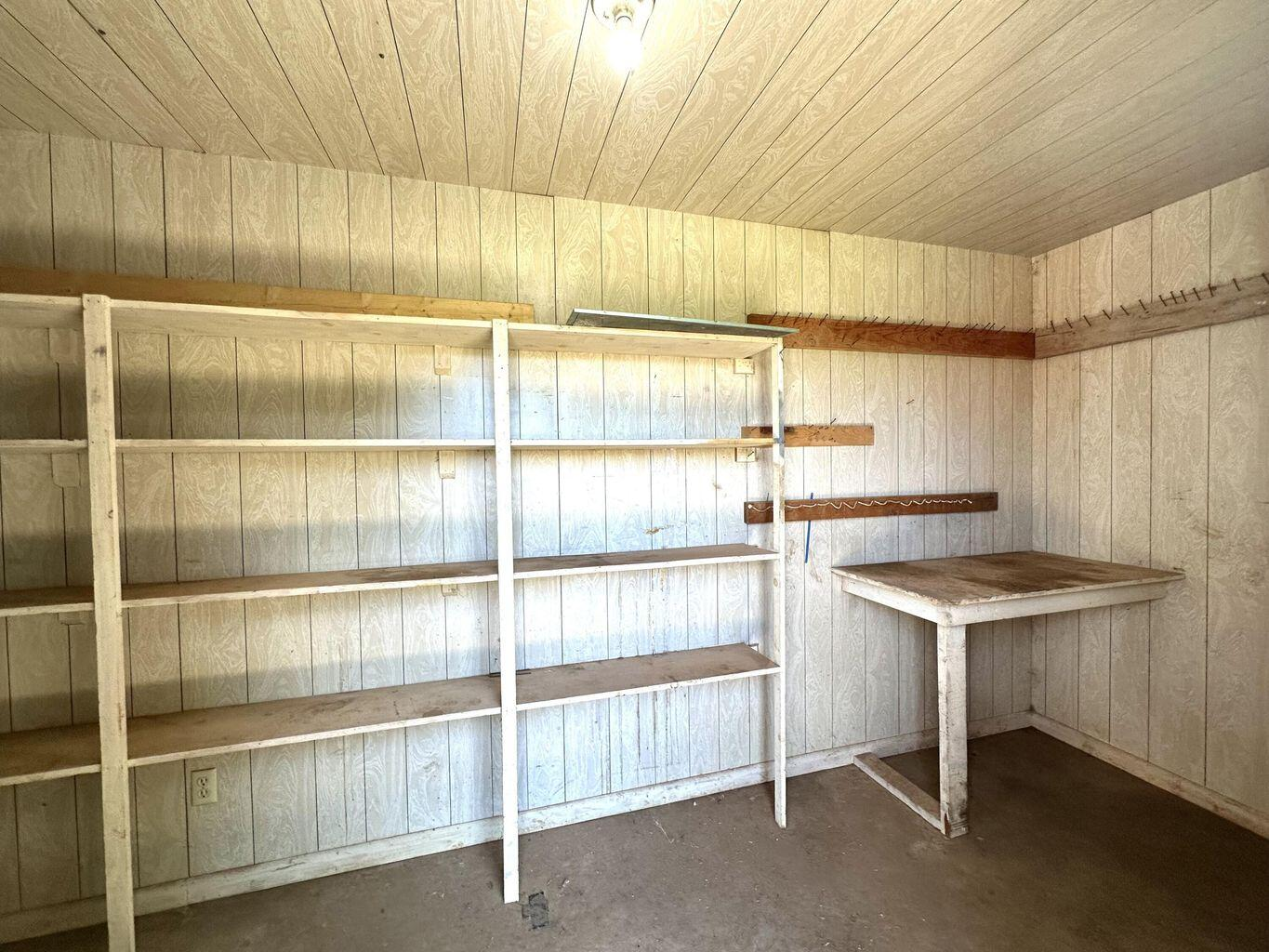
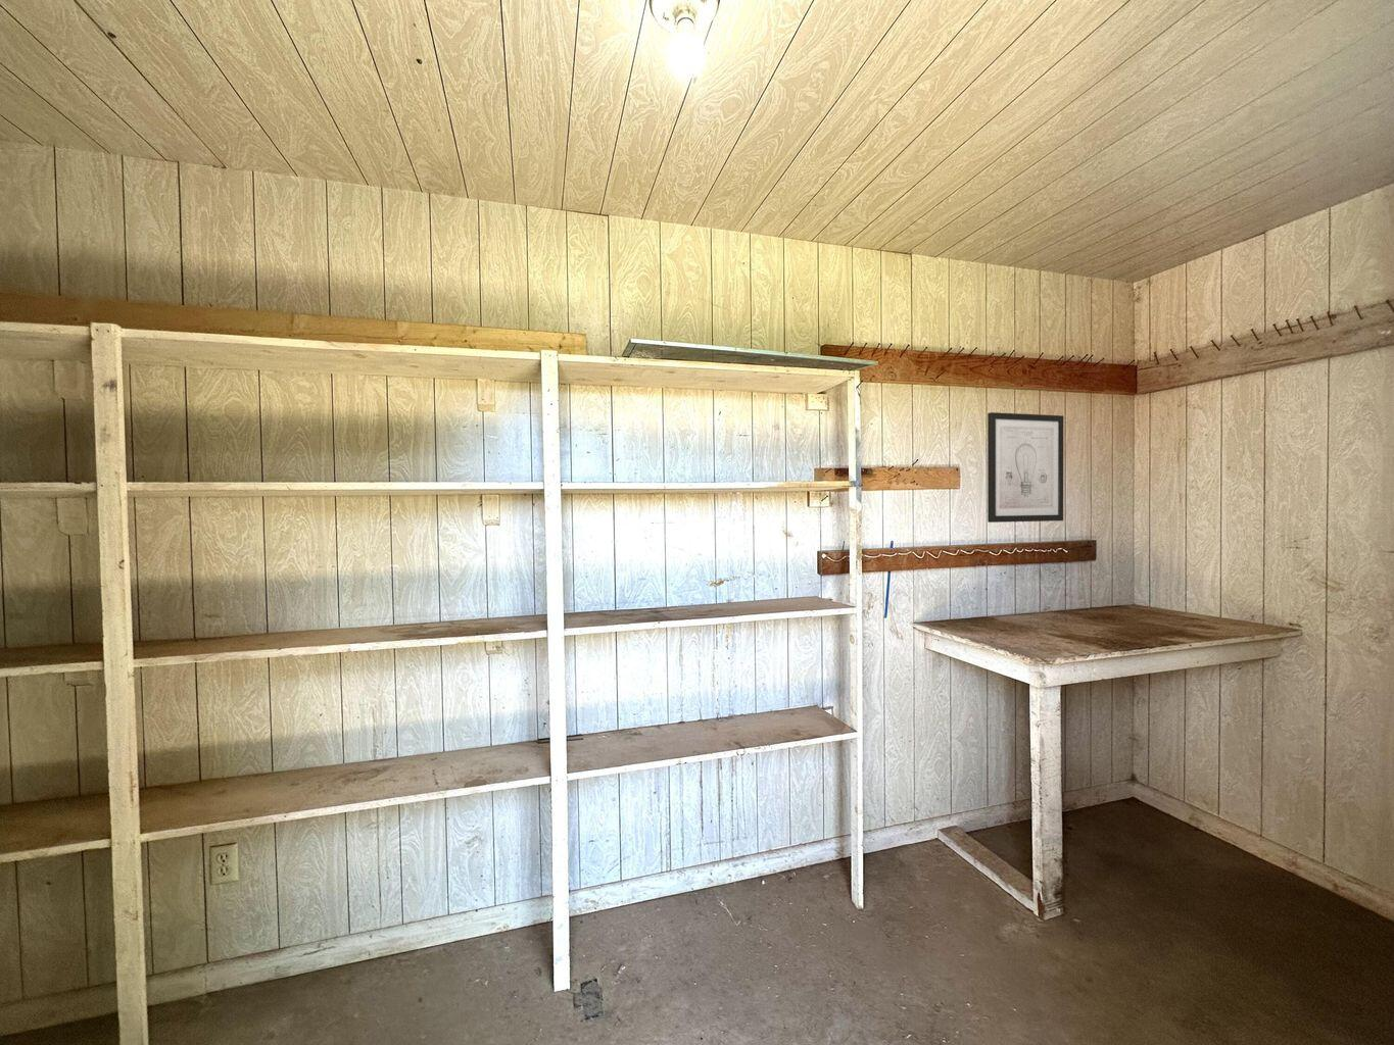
+ wall art (1025, 468)
